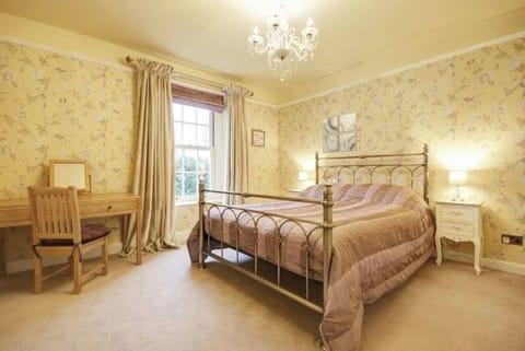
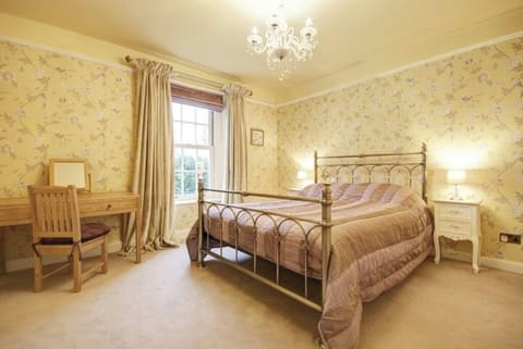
- wall art (339, 133)
